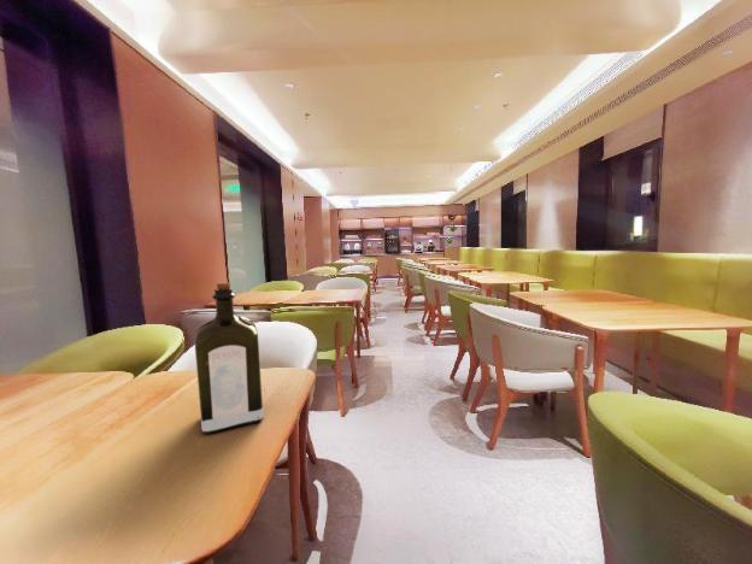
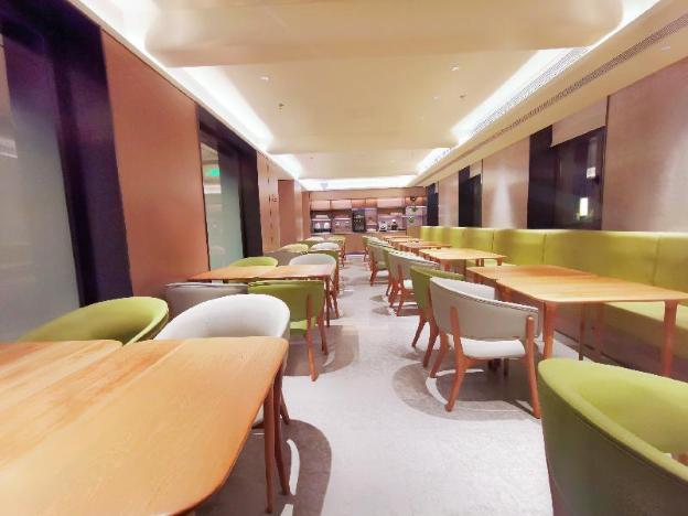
- liquor (228, 351)
